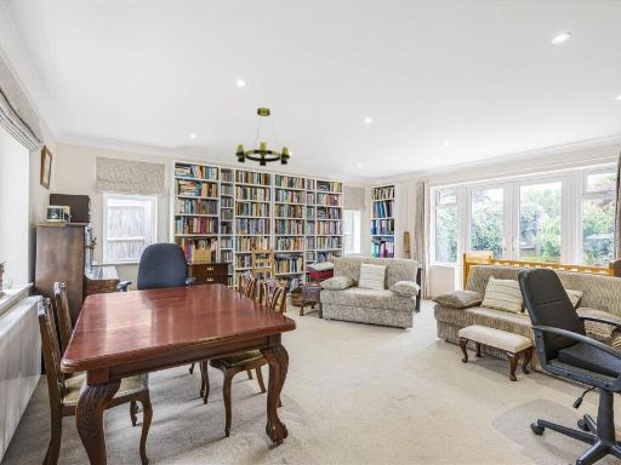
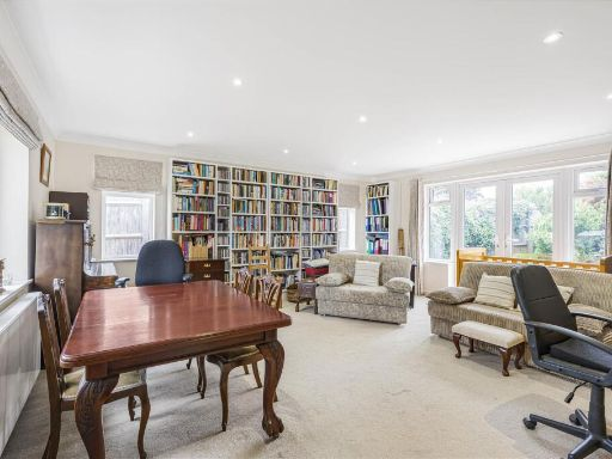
- chandelier (257, 137)
